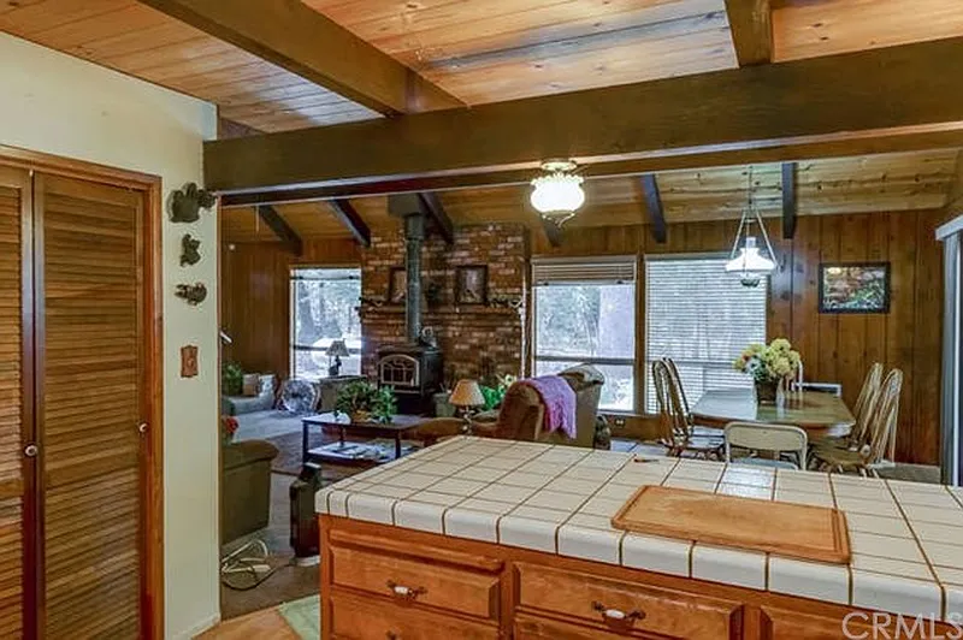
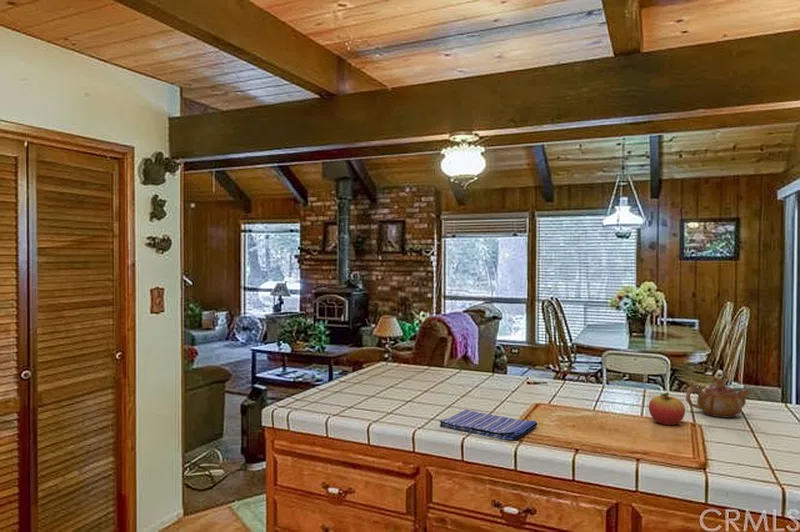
+ fruit (666, 406)
+ teapot (717, 396)
+ dish towel (488, 422)
